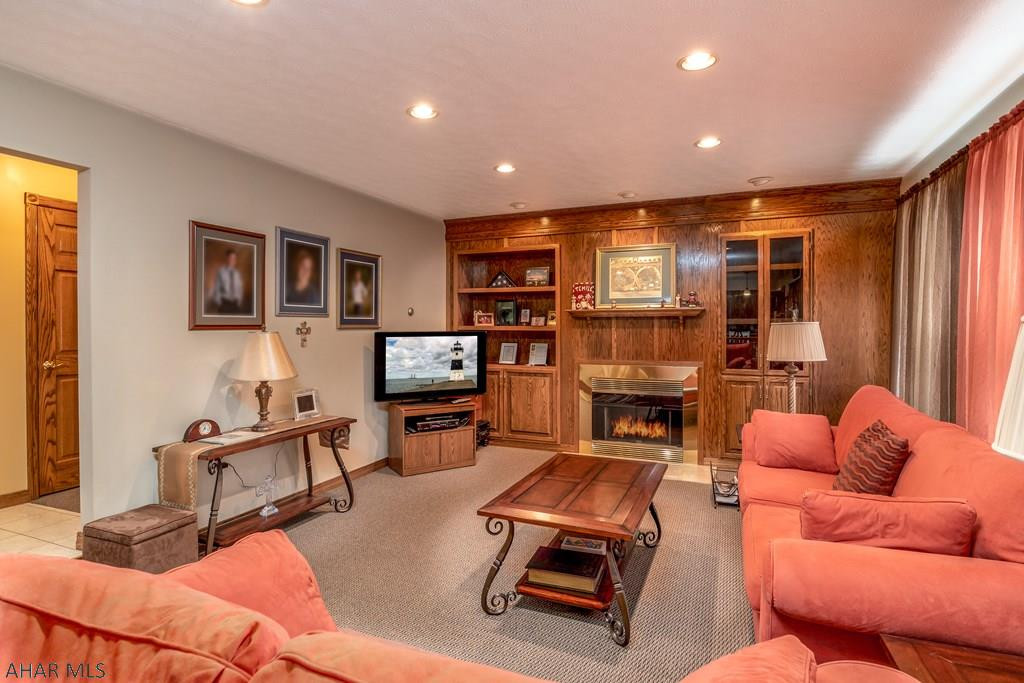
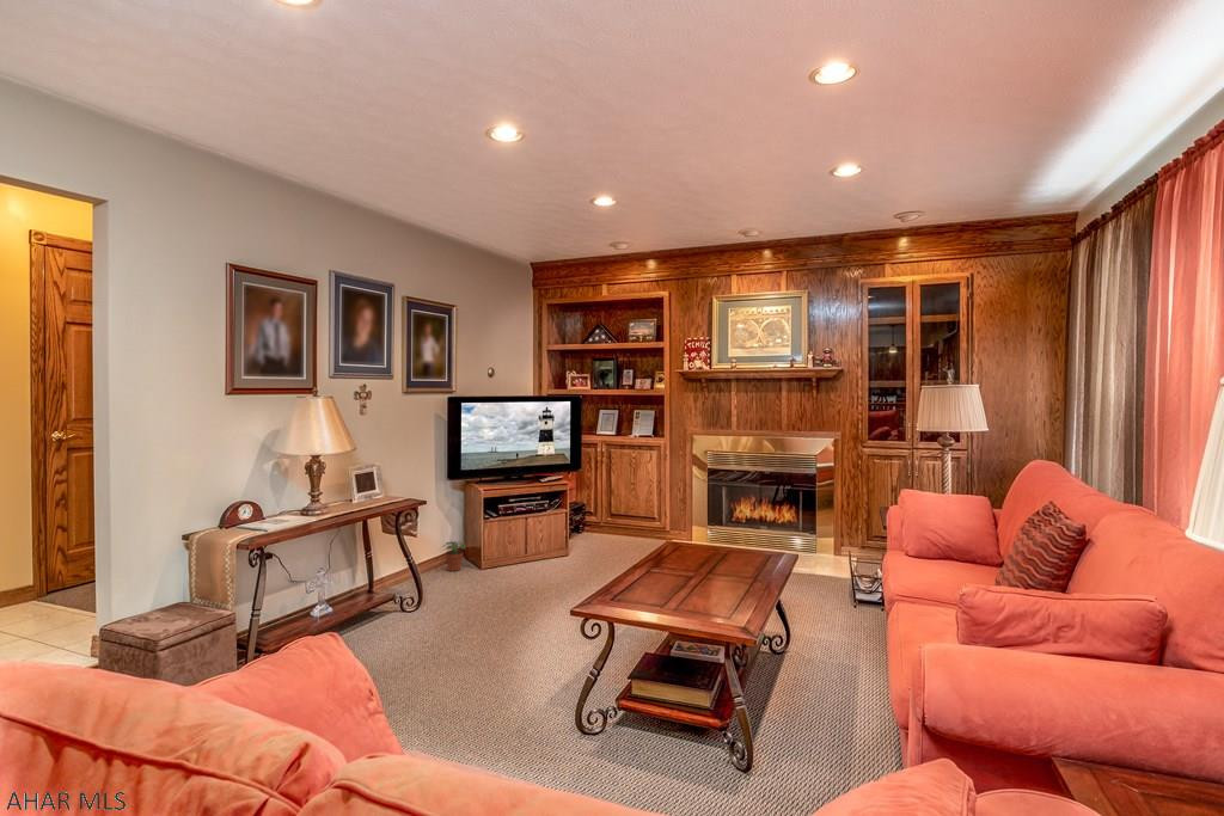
+ potted plant (454, 556)
